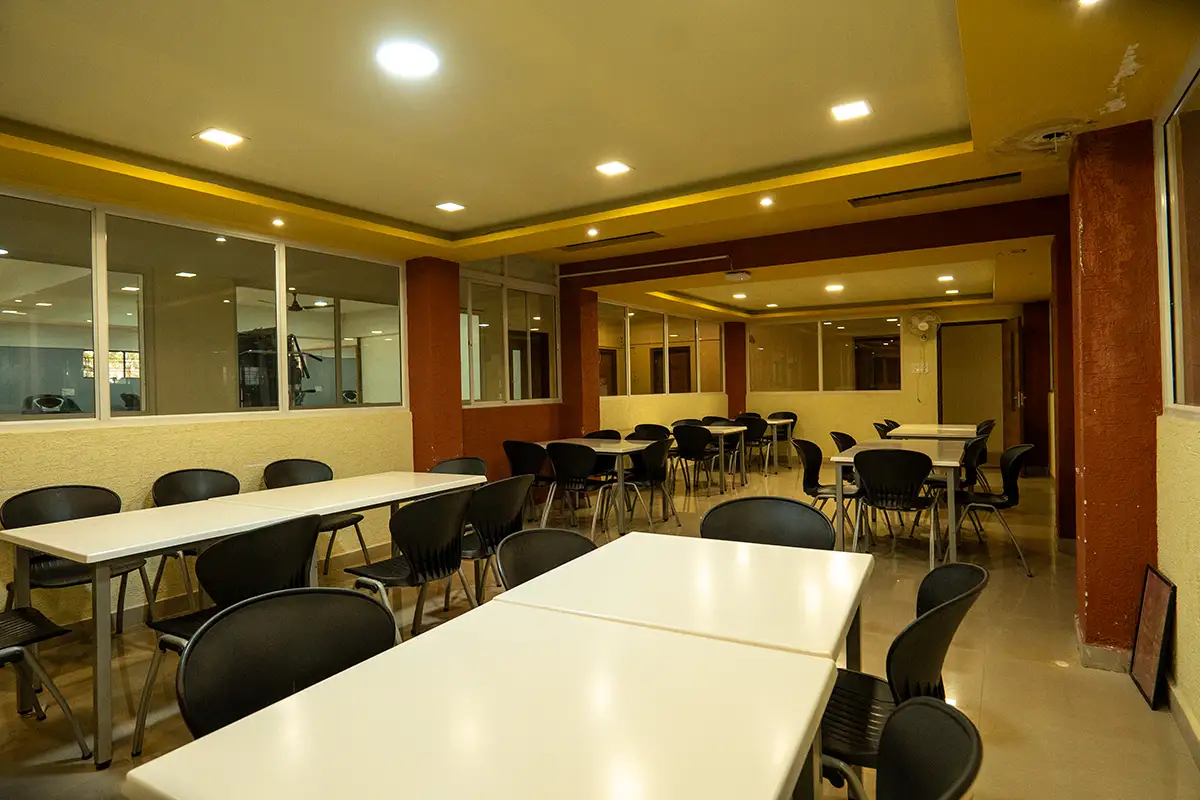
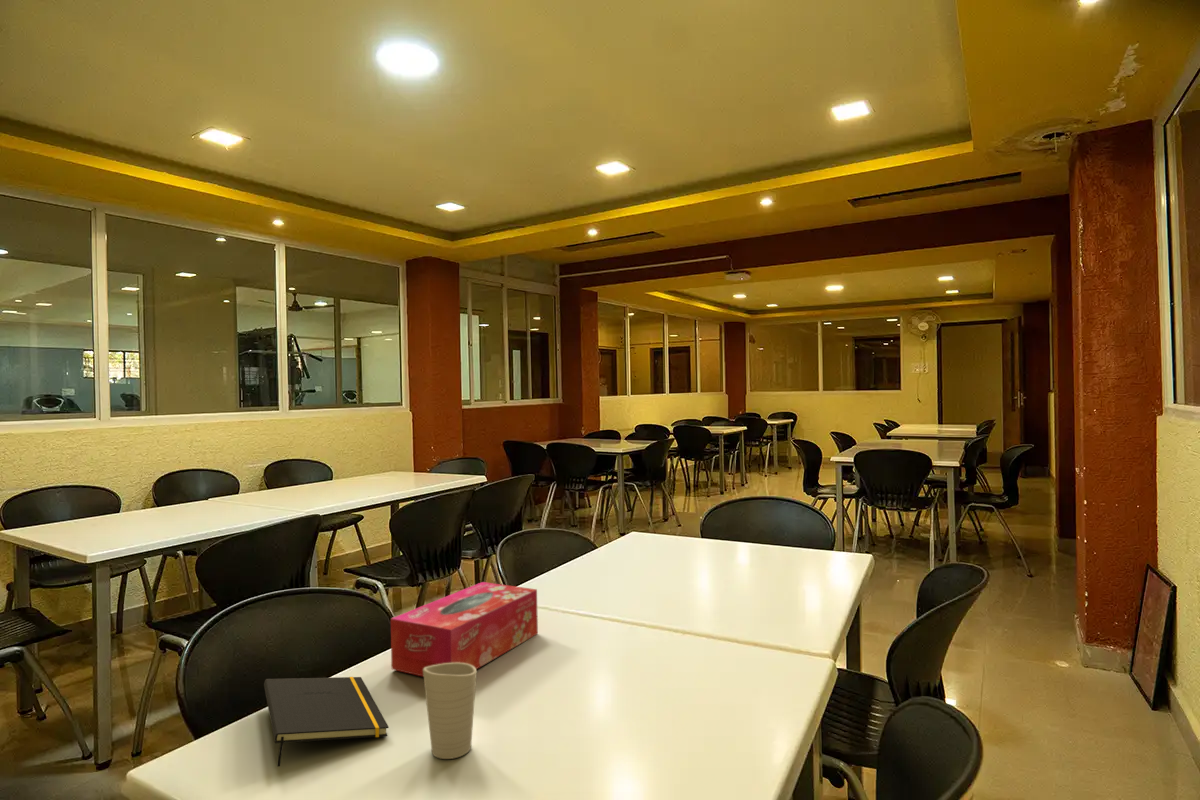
+ cup (450, 706)
+ notepad (323, 706)
+ tissue box (469, 626)
